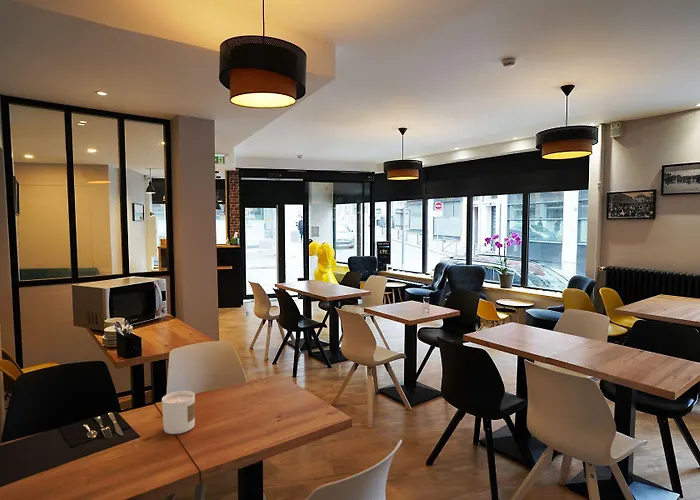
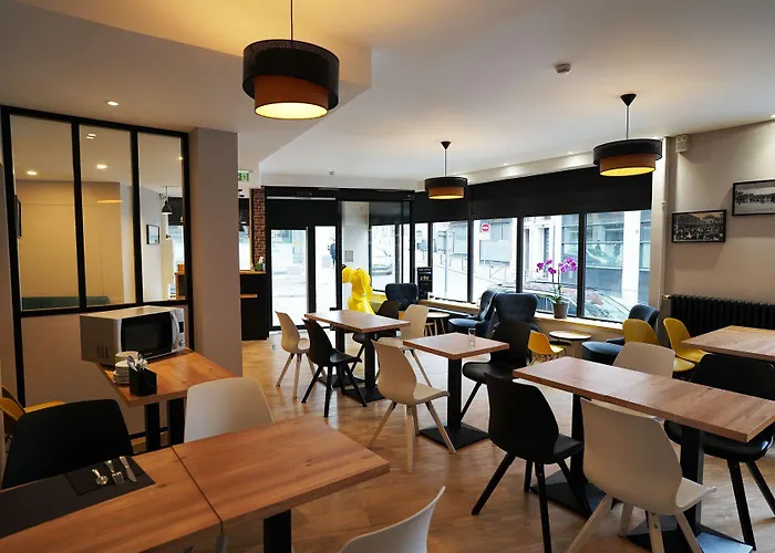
- candle (178, 409)
